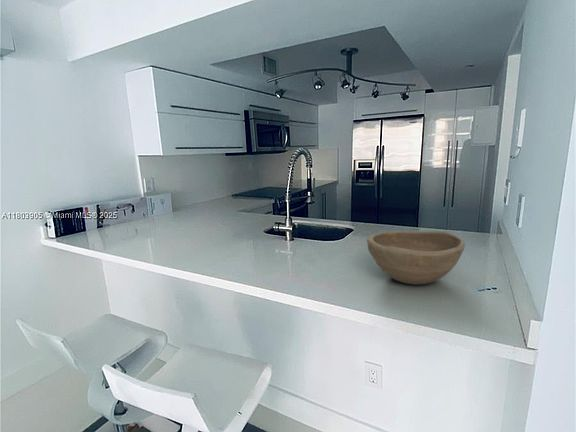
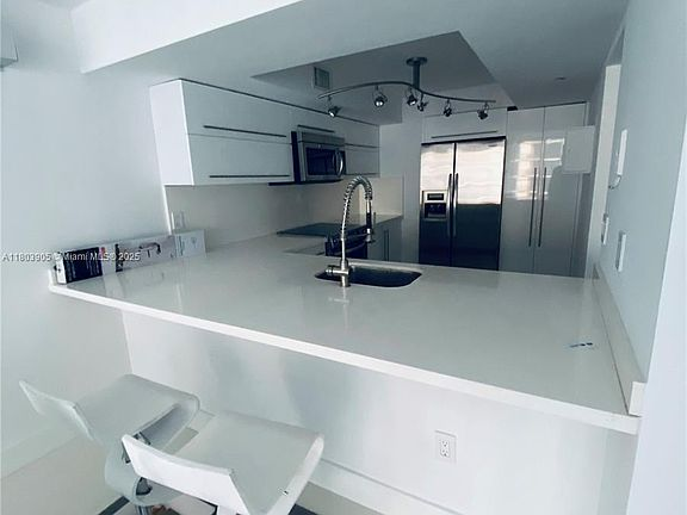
- bowl (412, 257)
